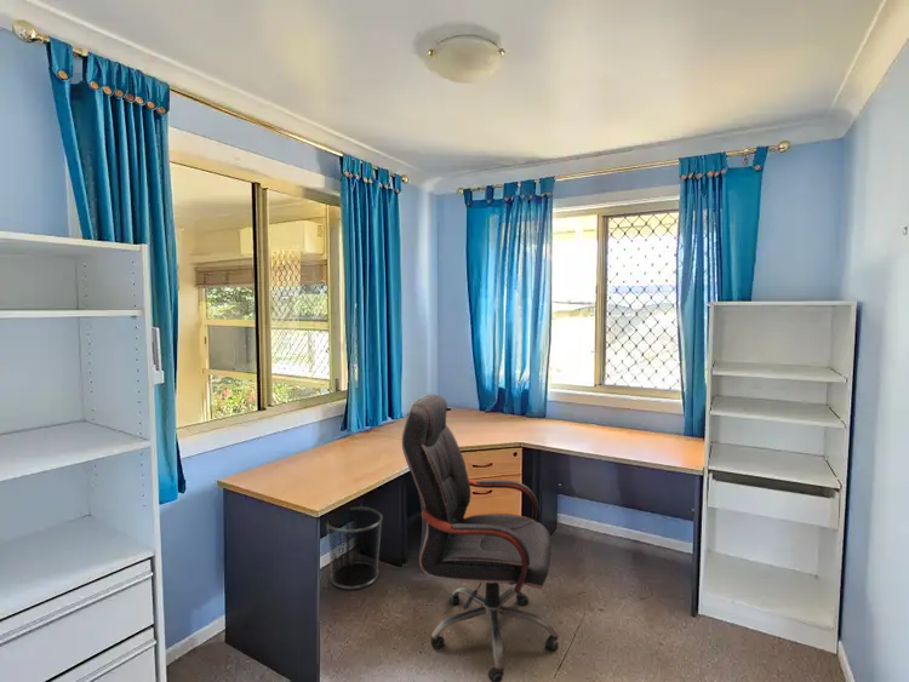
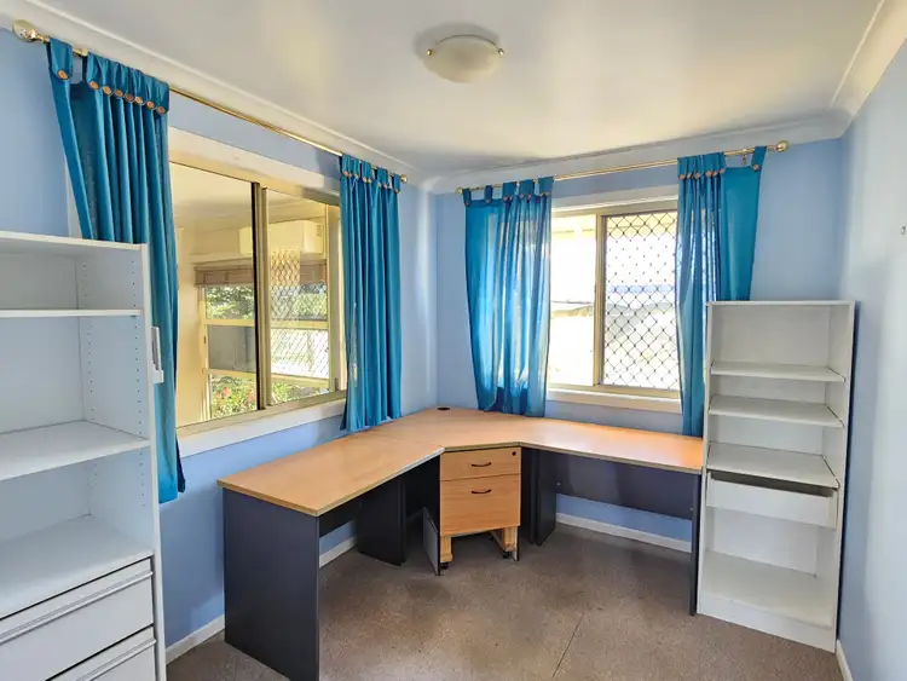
- waste bin (354, 548)
- office chair (484, 517)
